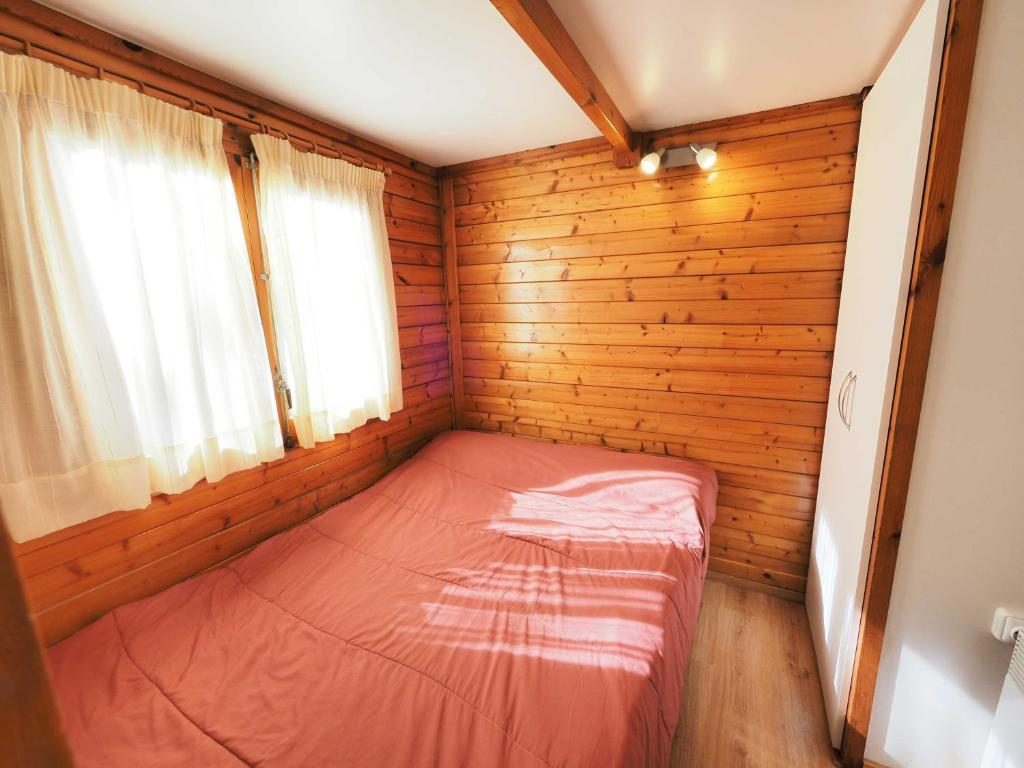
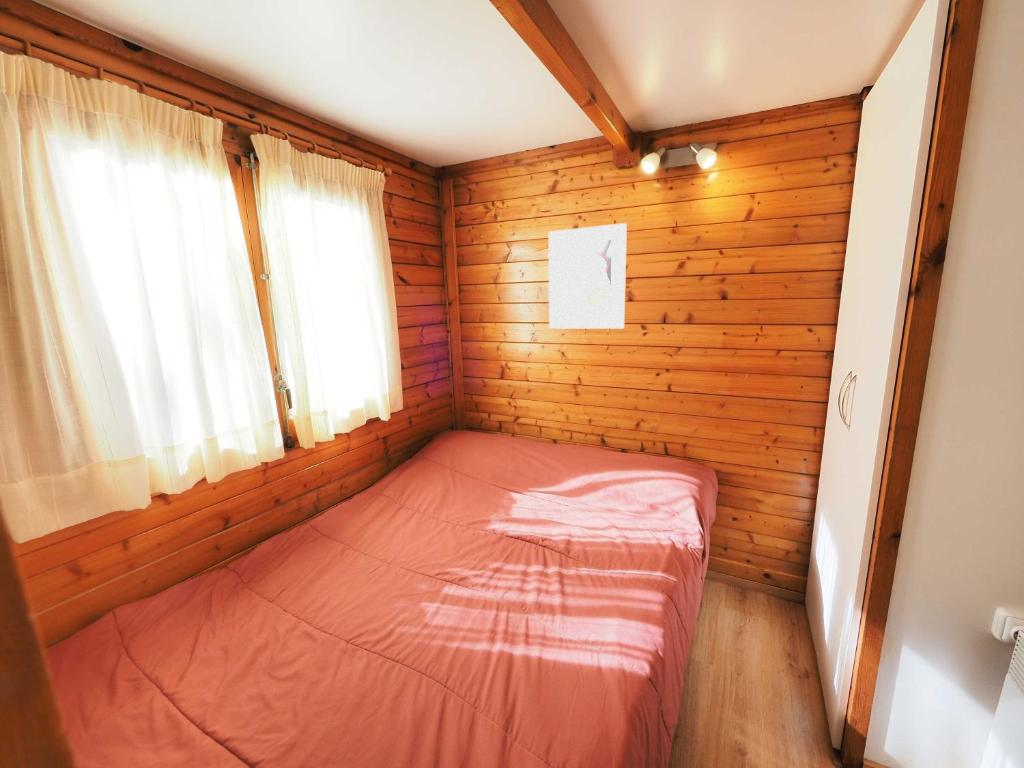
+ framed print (585, 279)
